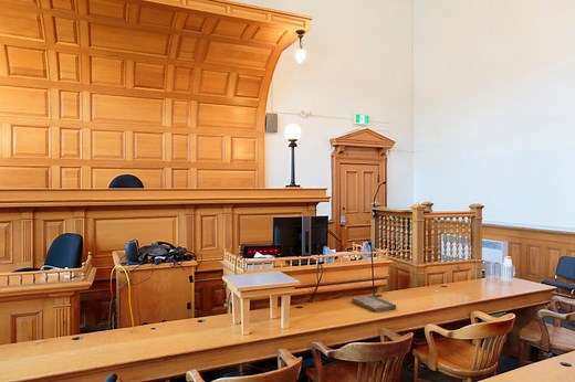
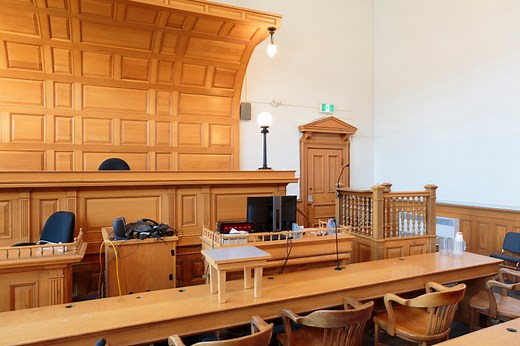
- book (373, 303)
